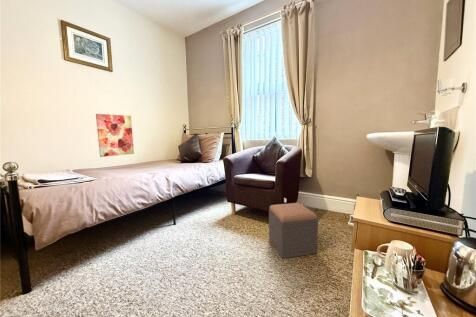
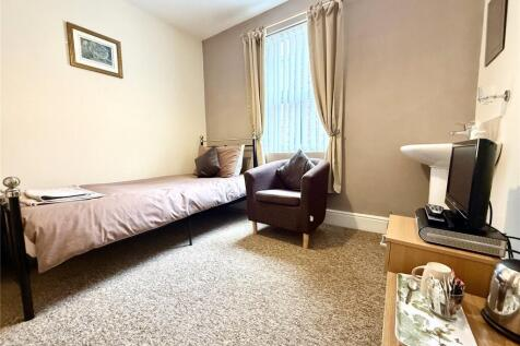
- wall art (116, 135)
- footstool (291, 227)
